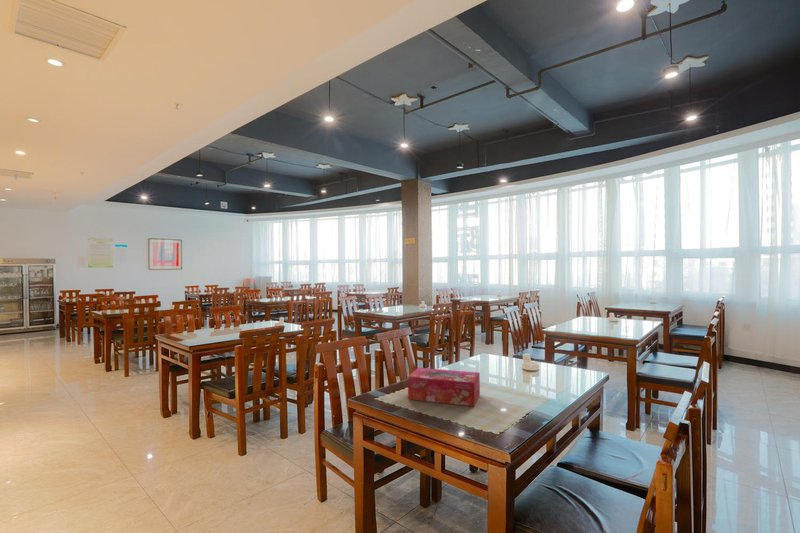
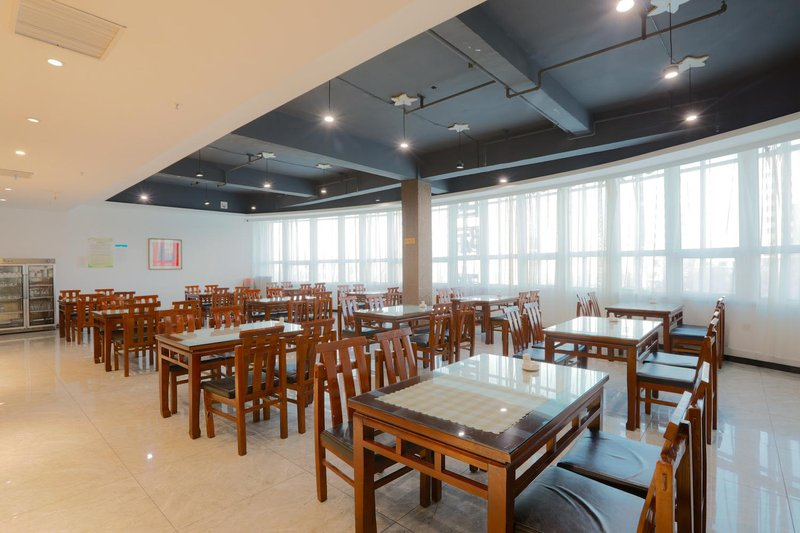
- tissue box (444, 385)
